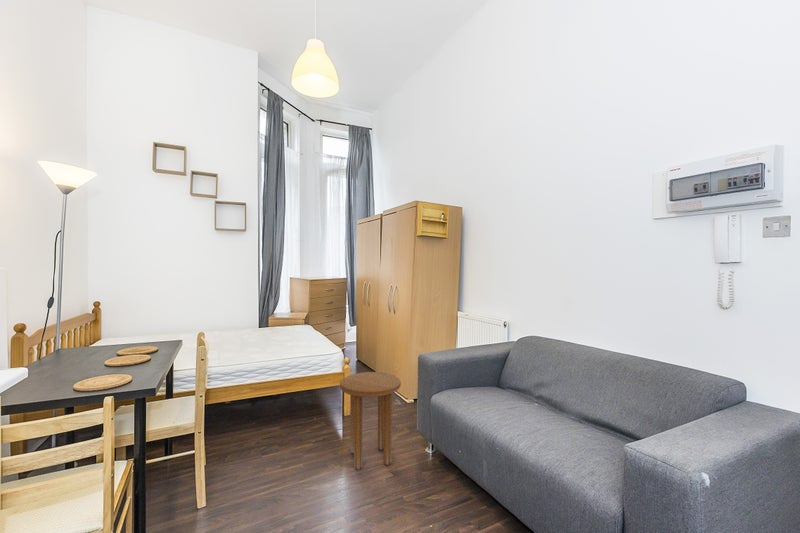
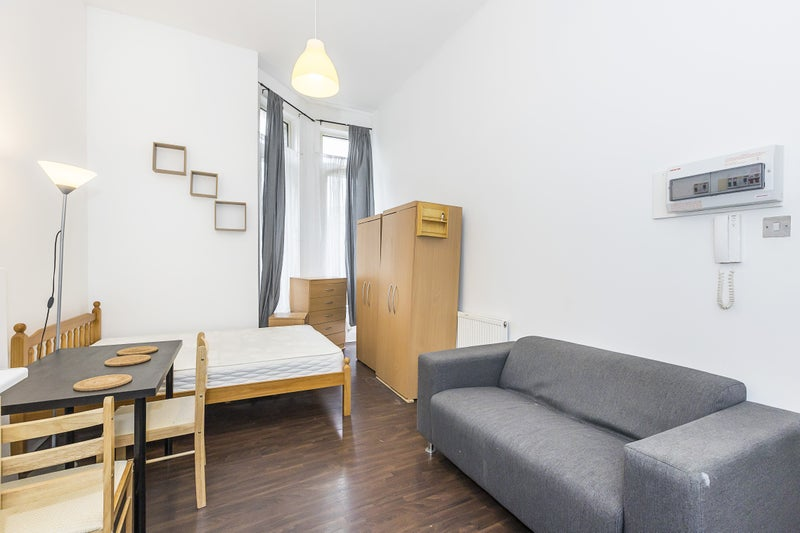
- side table (378, 419)
